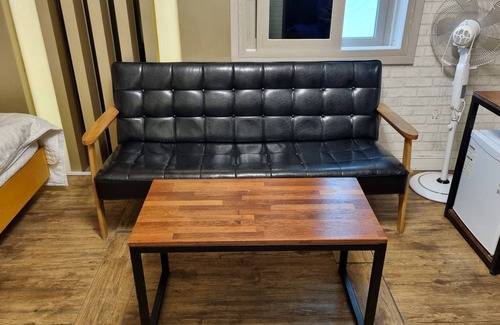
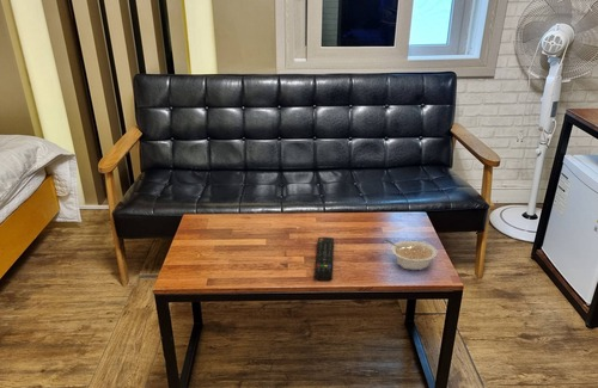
+ legume (411, 255)
+ remote control (324, 257)
